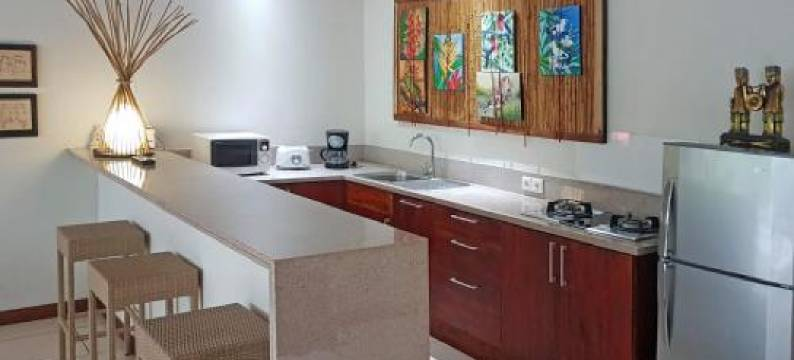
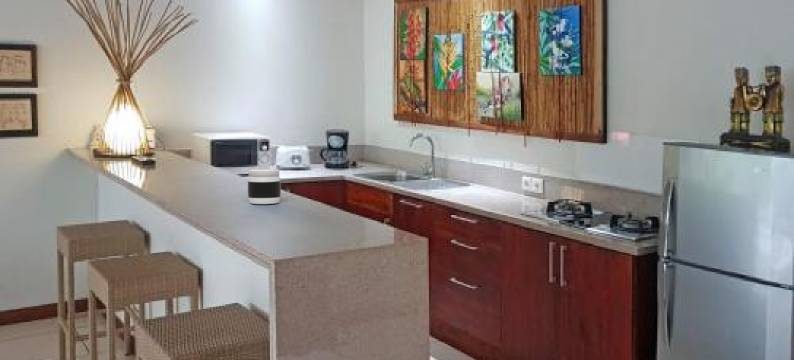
+ jar (264, 186)
